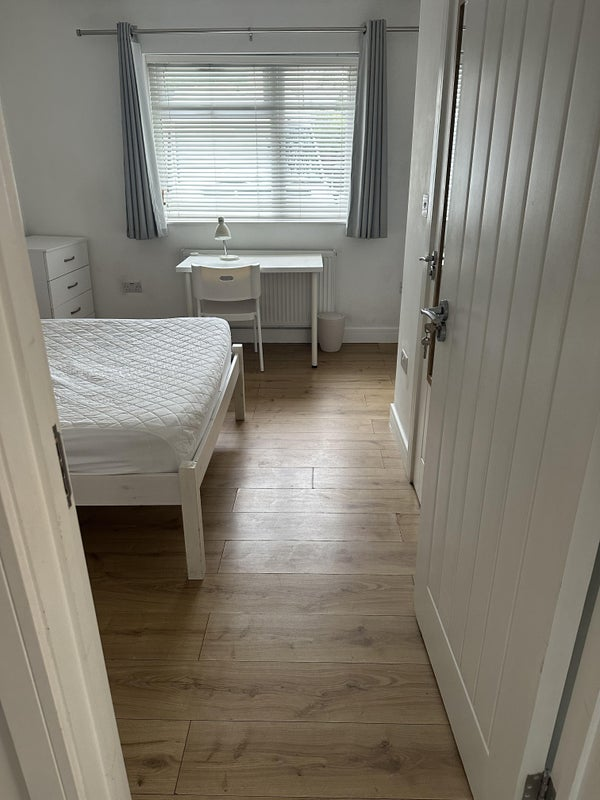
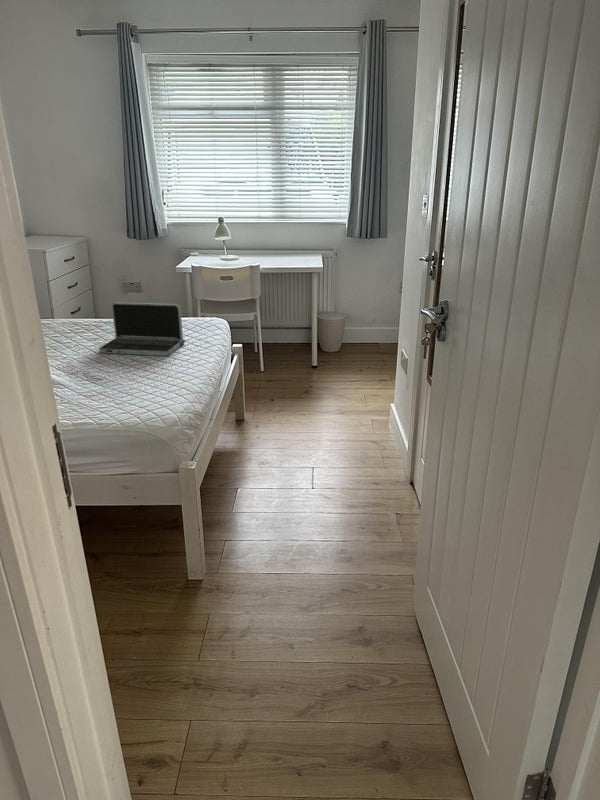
+ laptop (139, 327)
